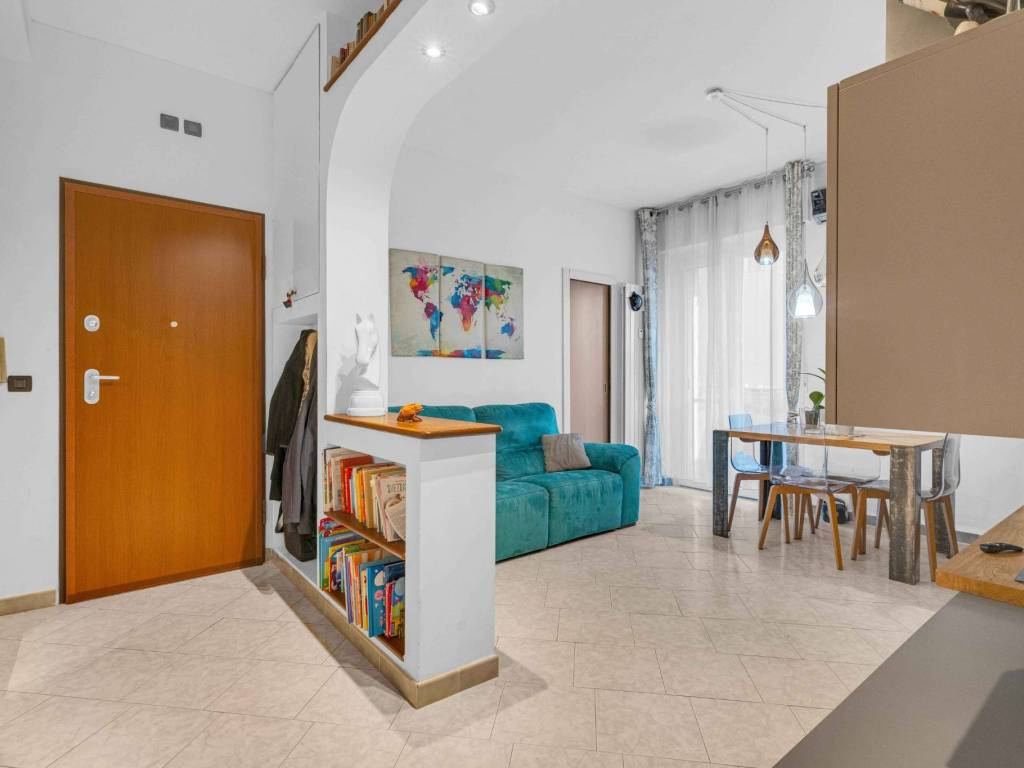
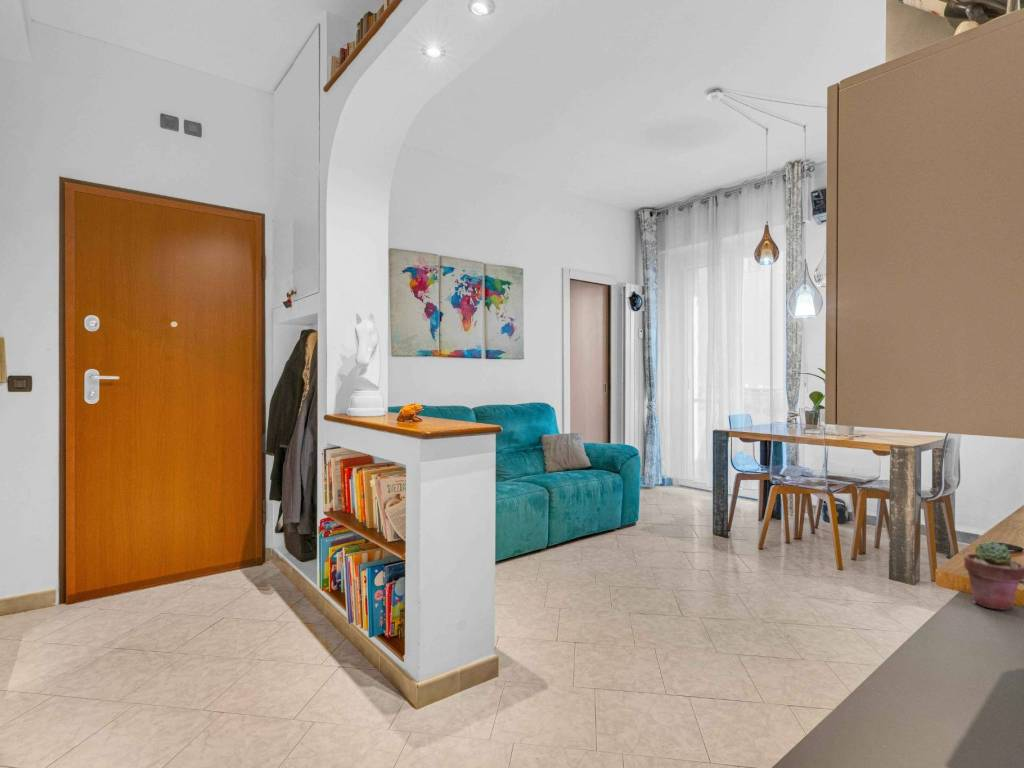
+ potted succulent (993, 573)
